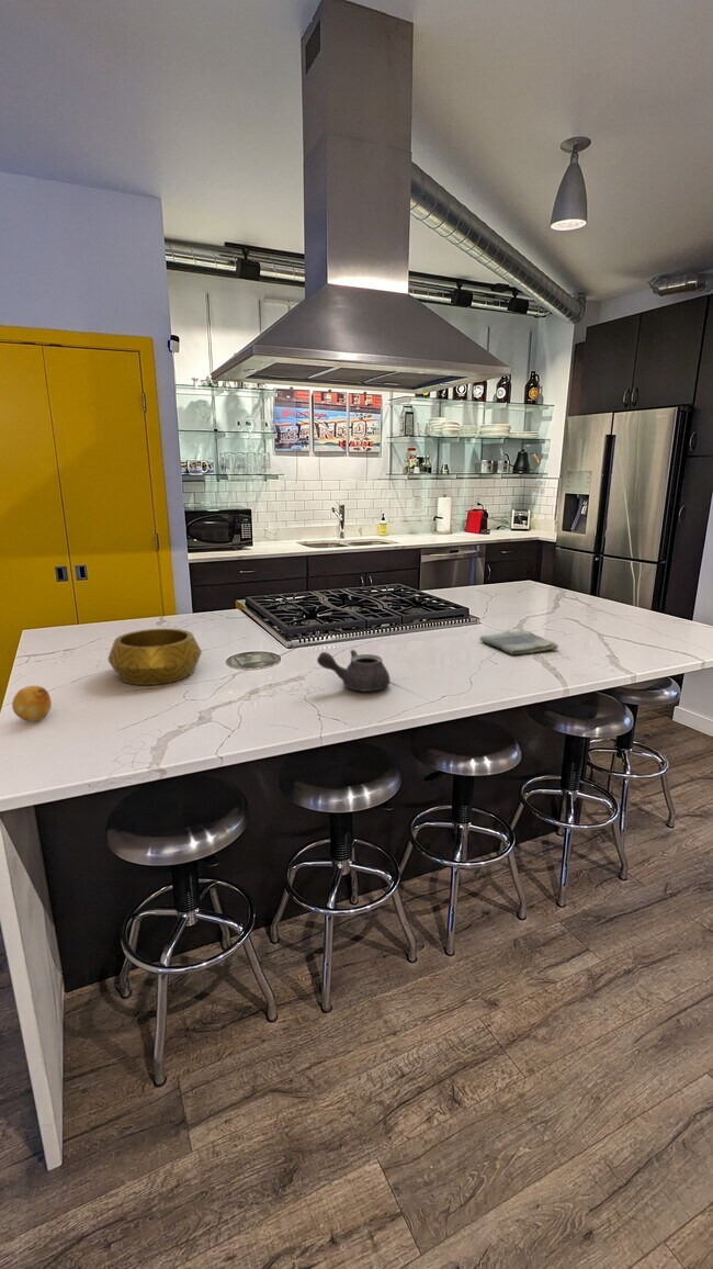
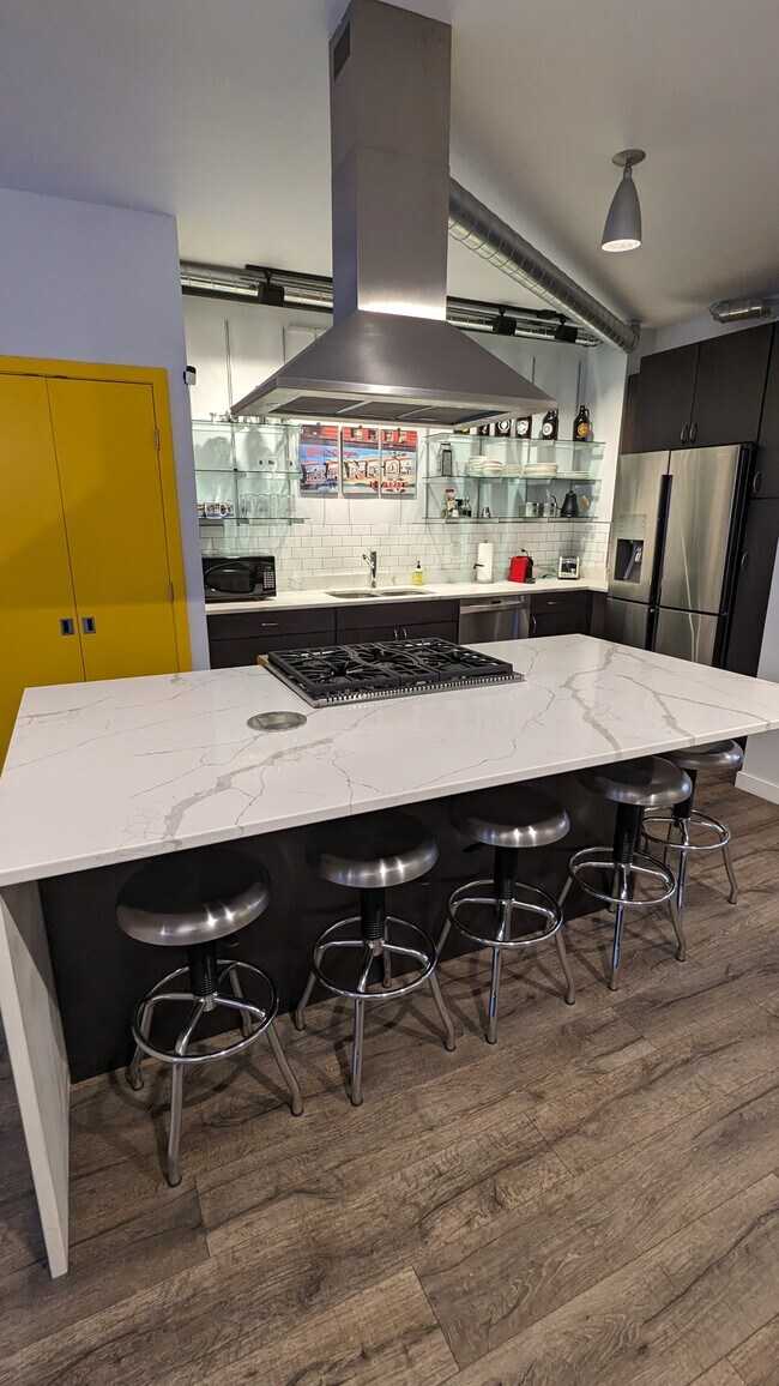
- decorative bowl (156, 655)
- dish towel (518, 640)
- fruit (32, 703)
- teapot (352, 667)
